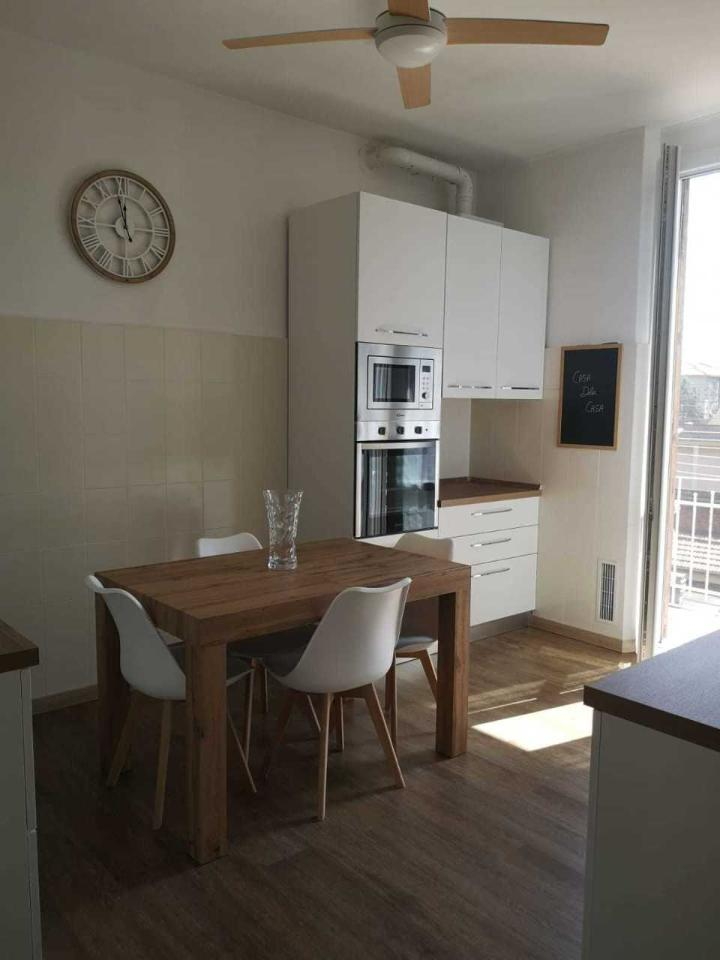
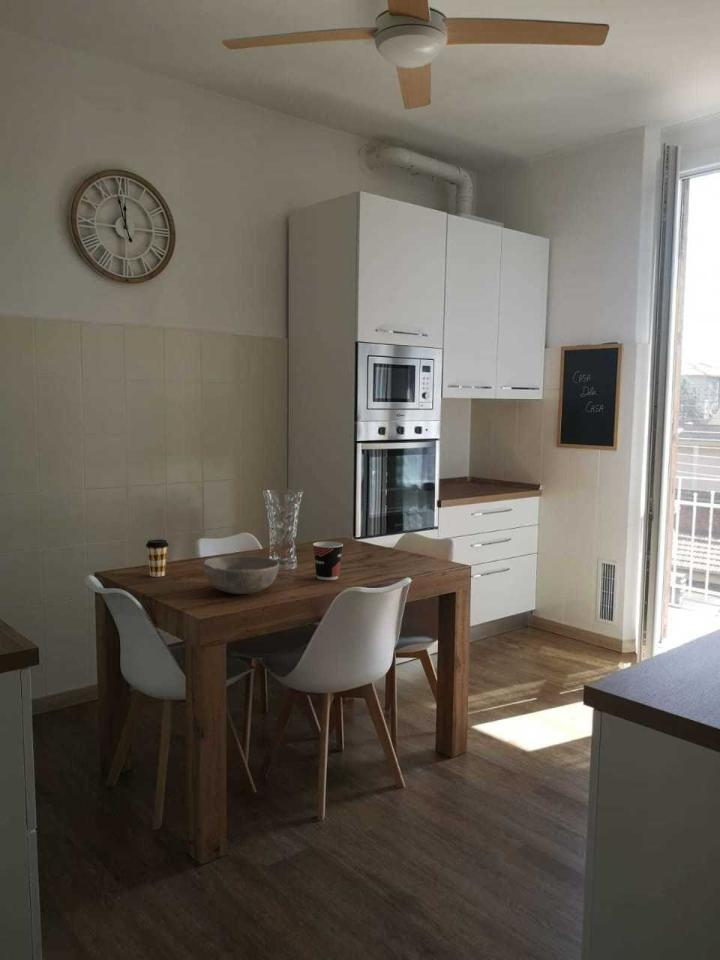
+ coffee cup (157, 558)
+ cup (327, 561)
+ bowl (241, 576)
